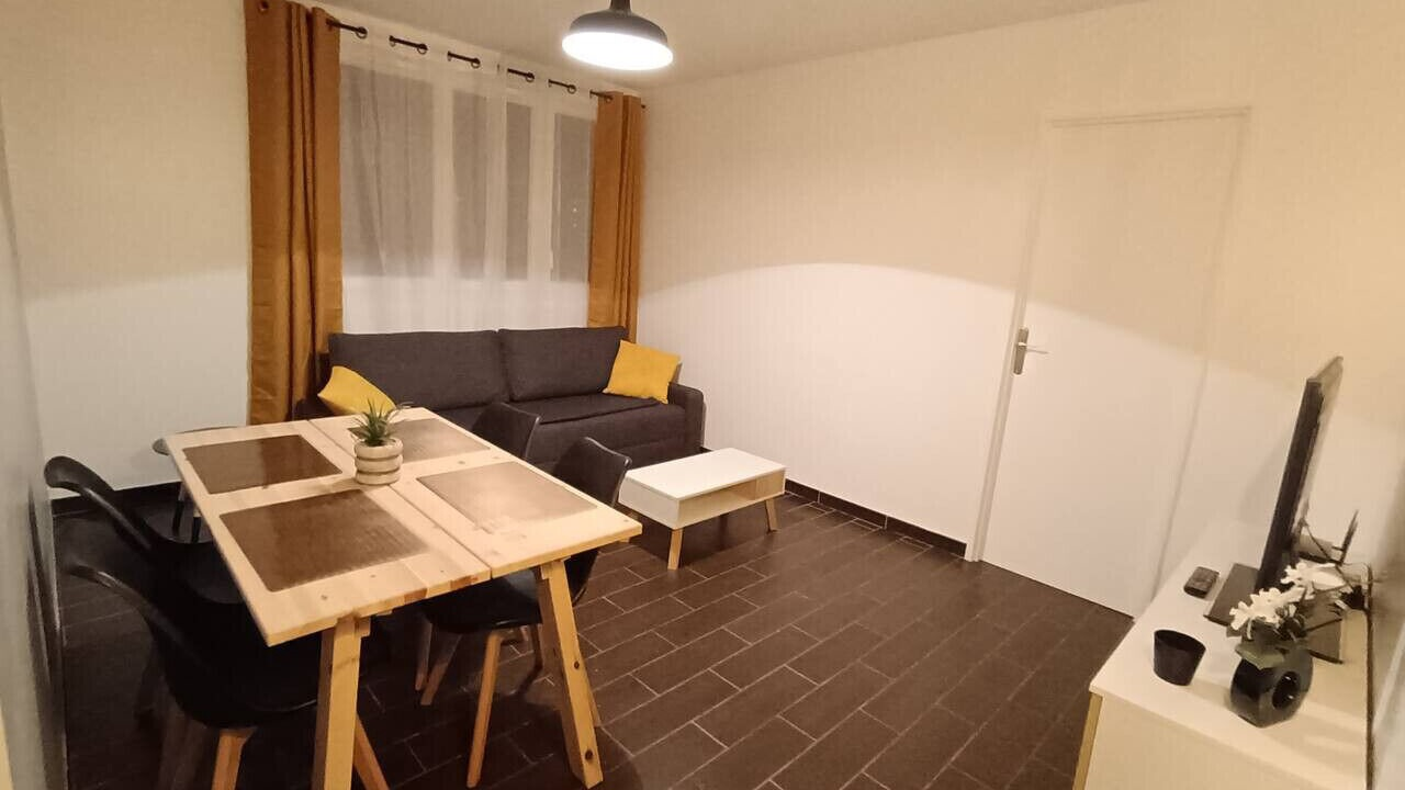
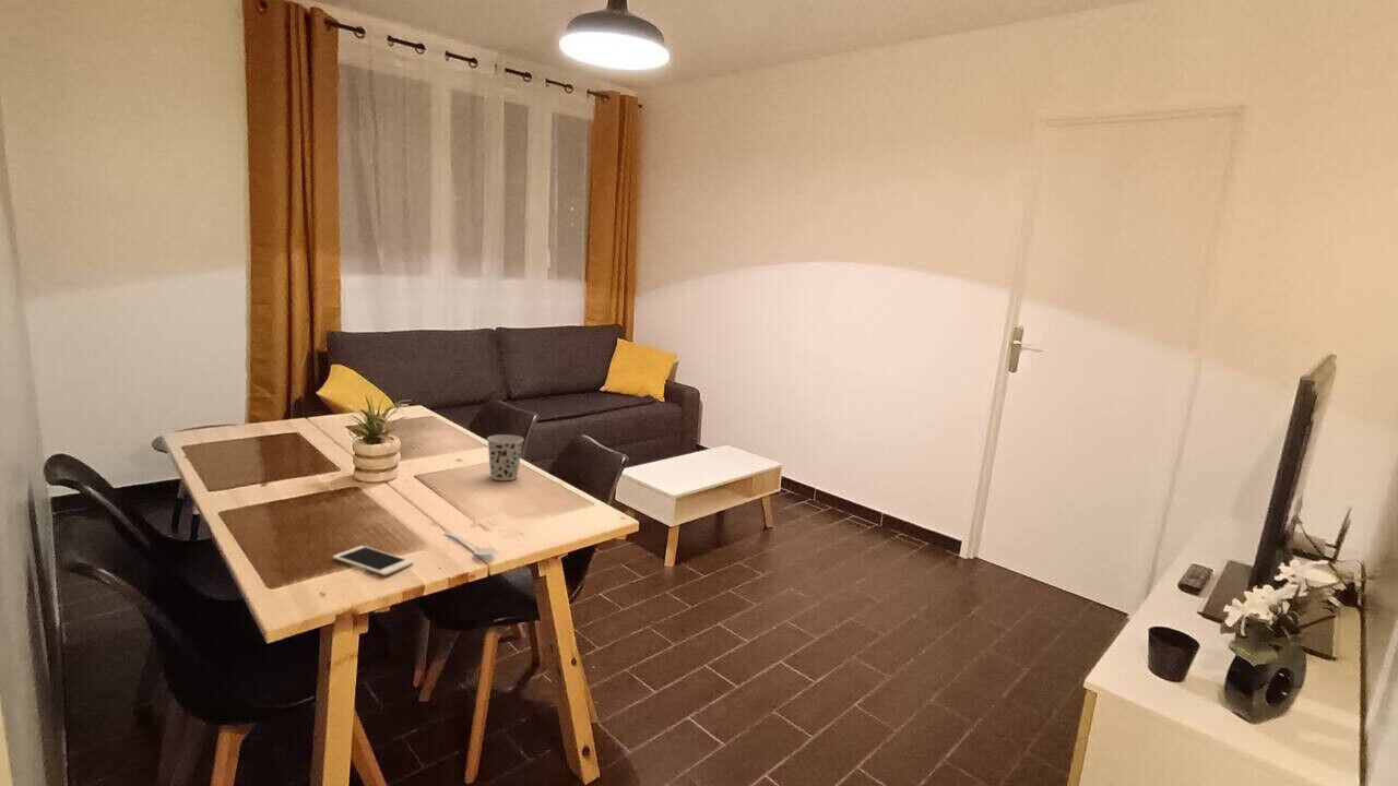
+ cup (505, 457)
+ stirrer (467, 543)
+ cell phone (372, 560)
